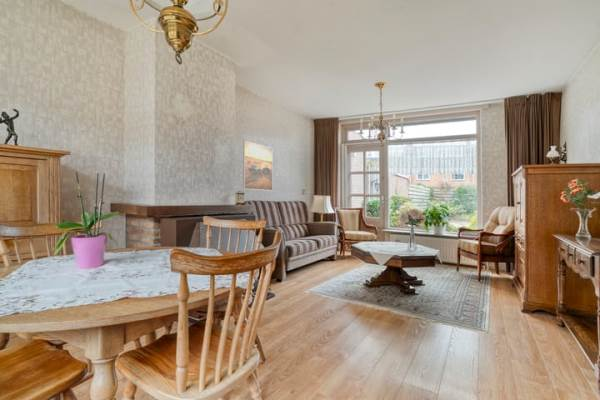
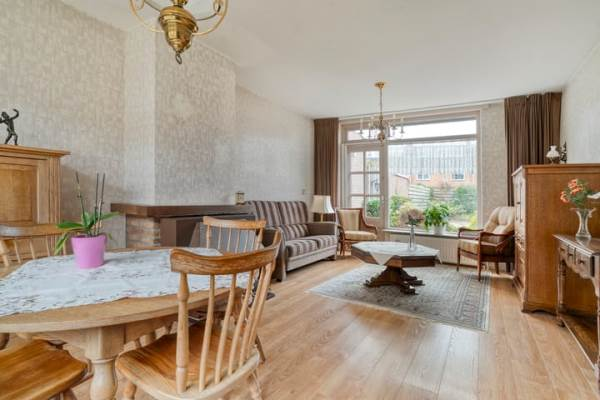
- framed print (258, 167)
